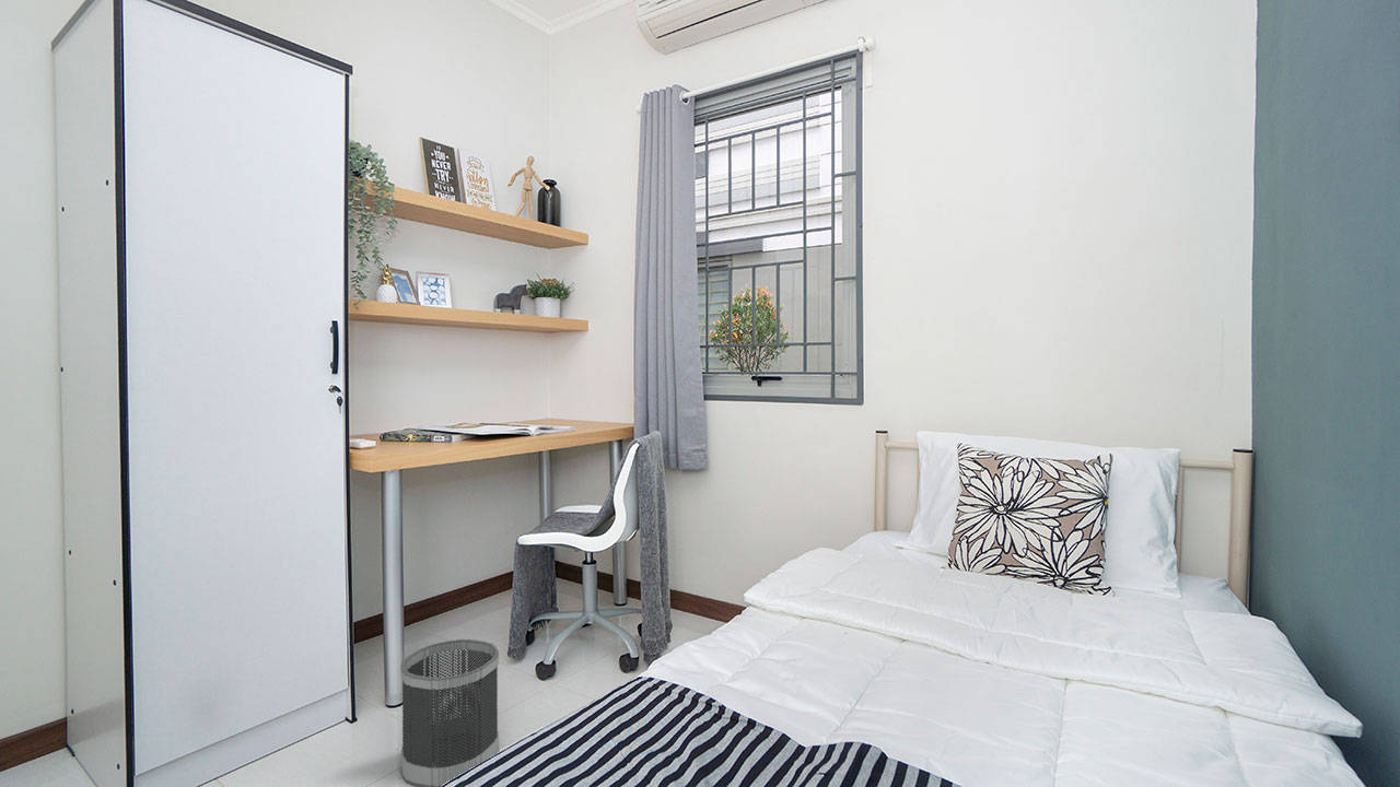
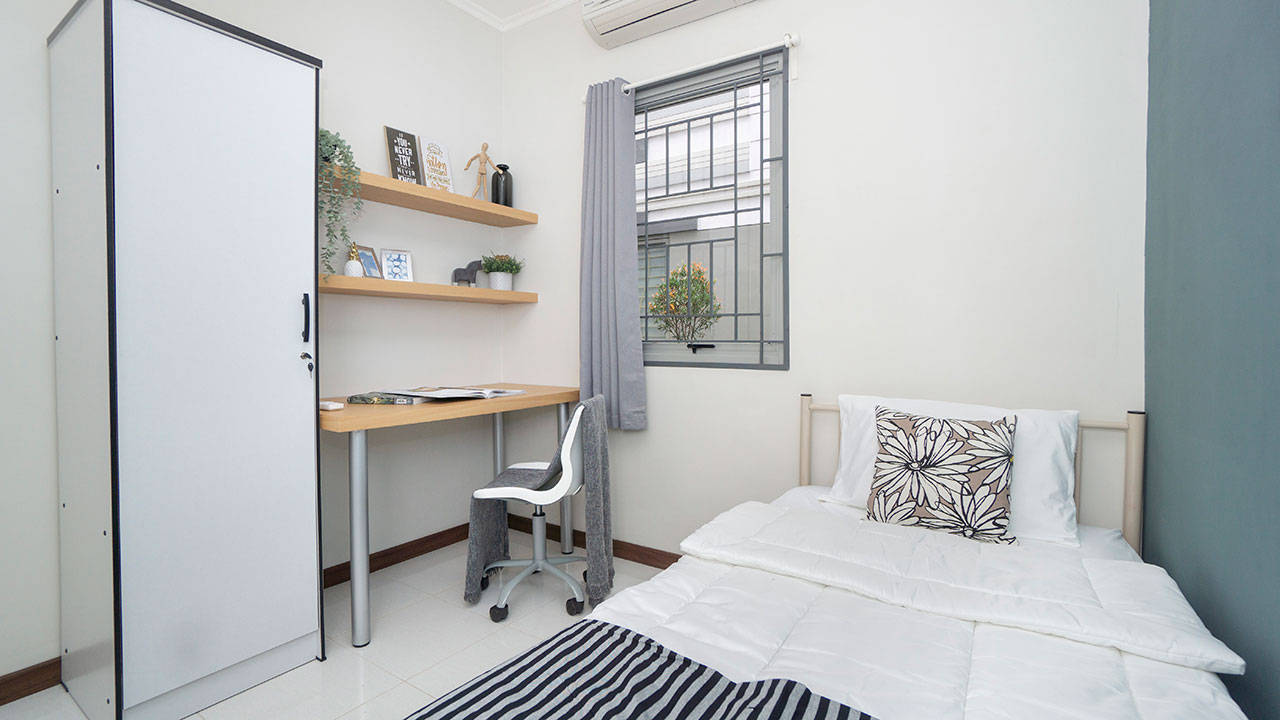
- wastebasket (451, 708)
